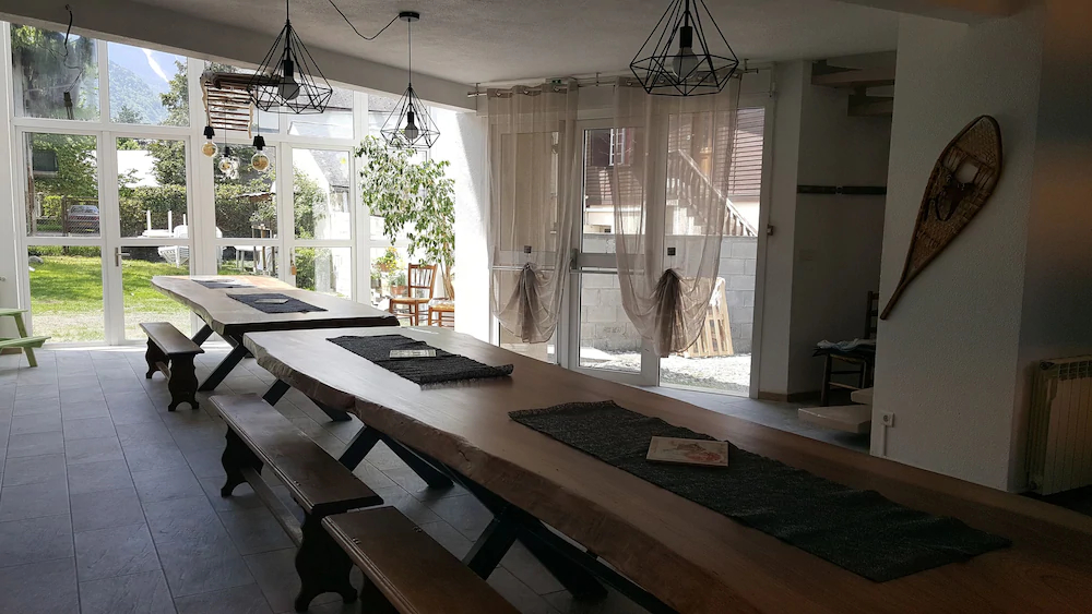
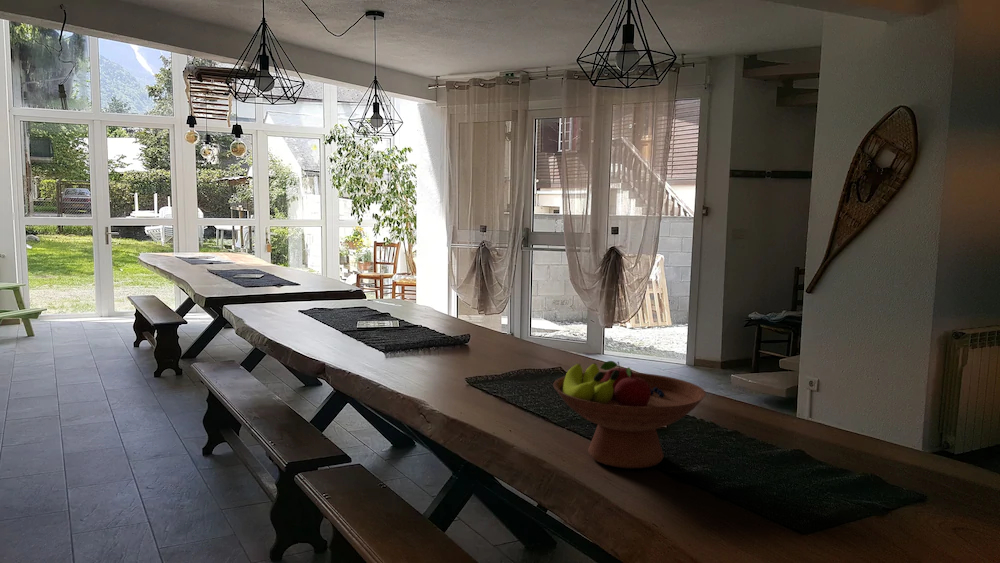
+ fruit bowl (627, 408)
